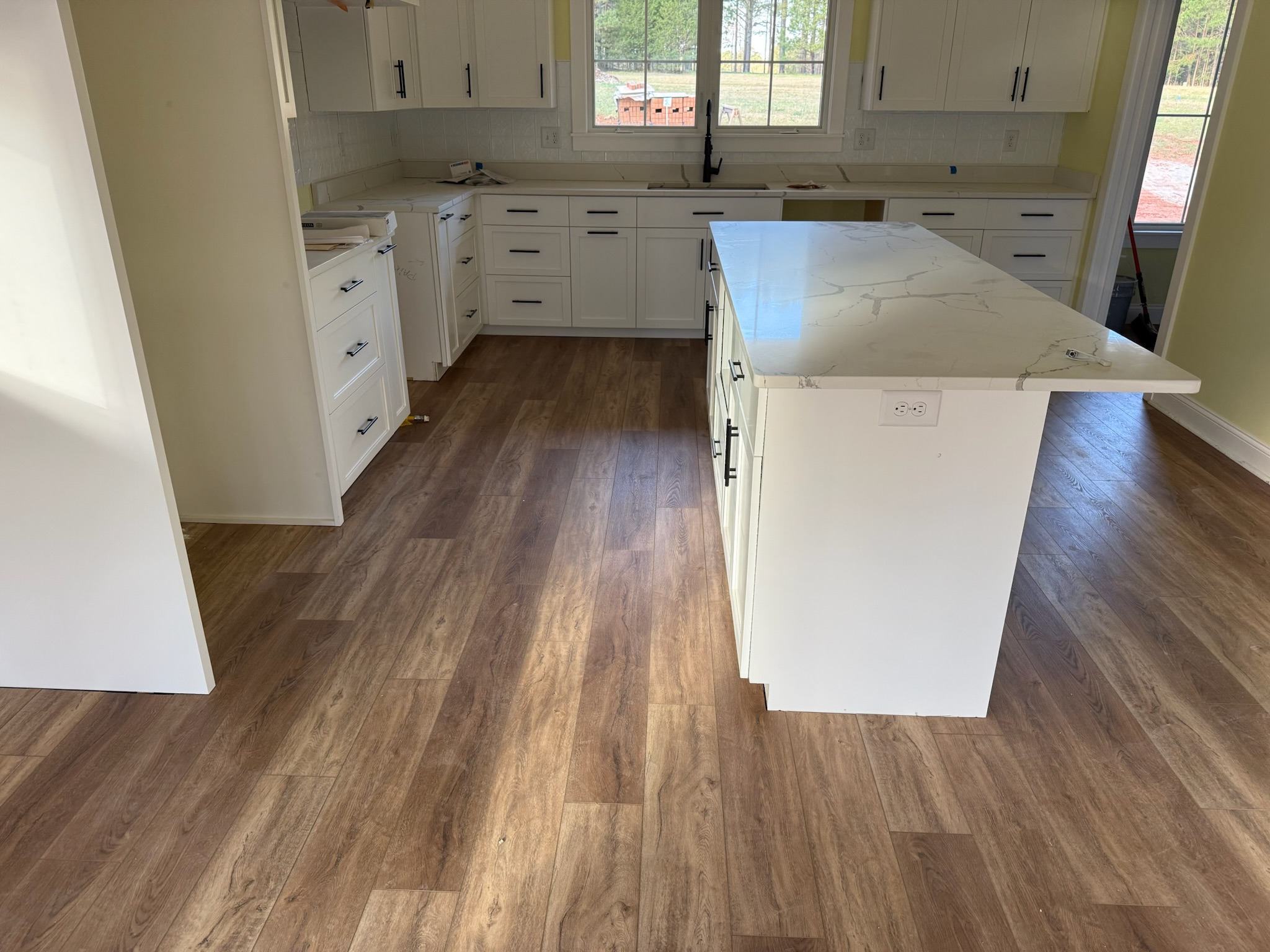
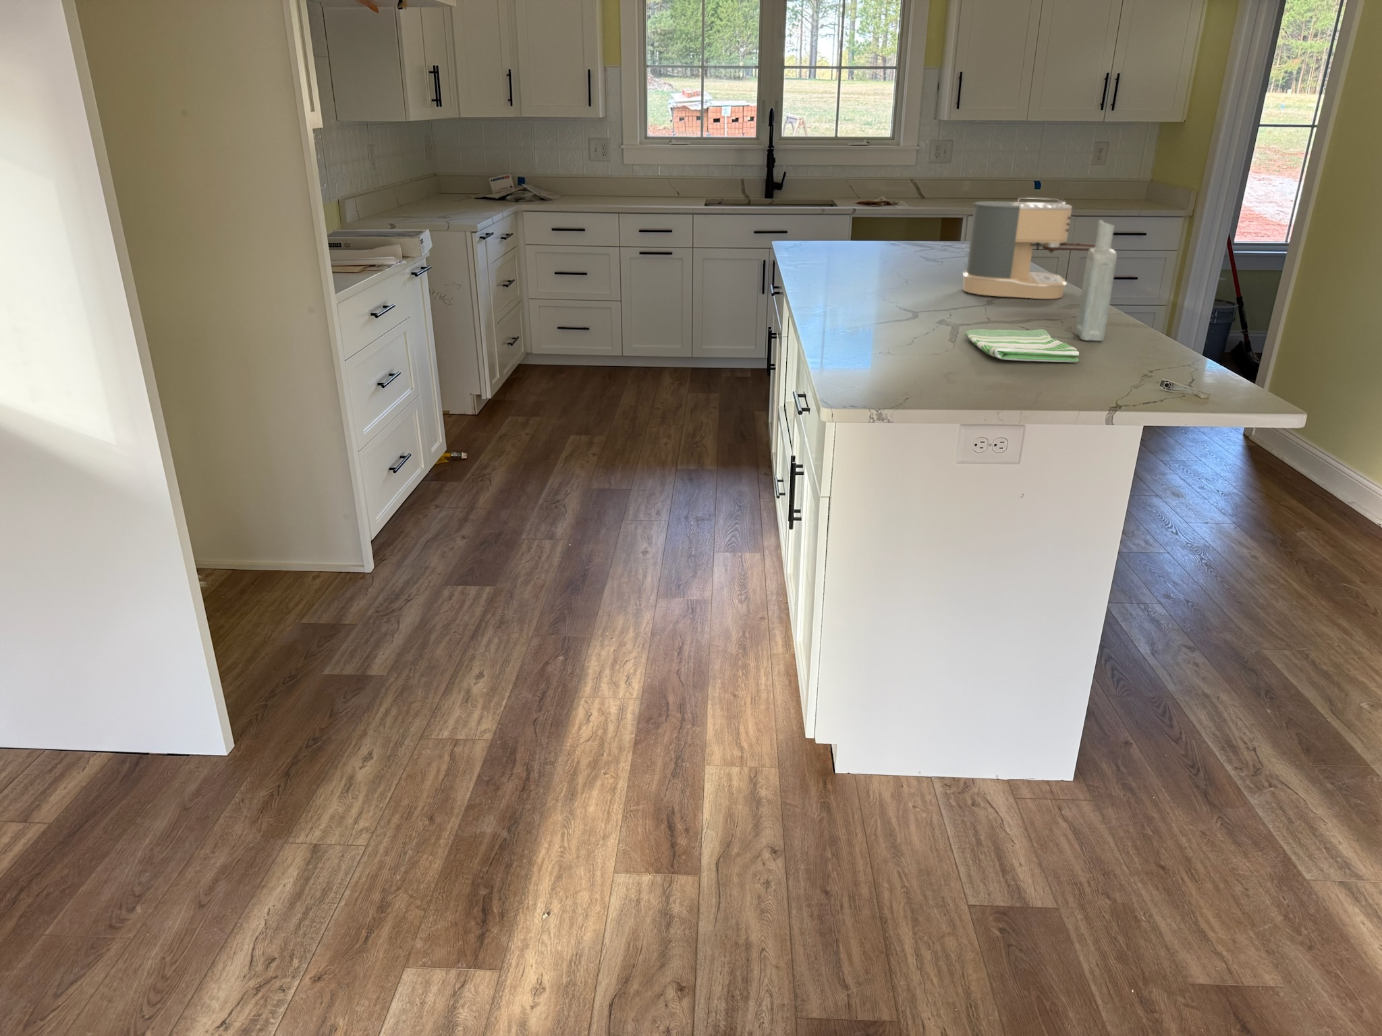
+ dish towel (1021, 343)
+ bottle (1098, 280)
+ coffee maker (1034, 246)
